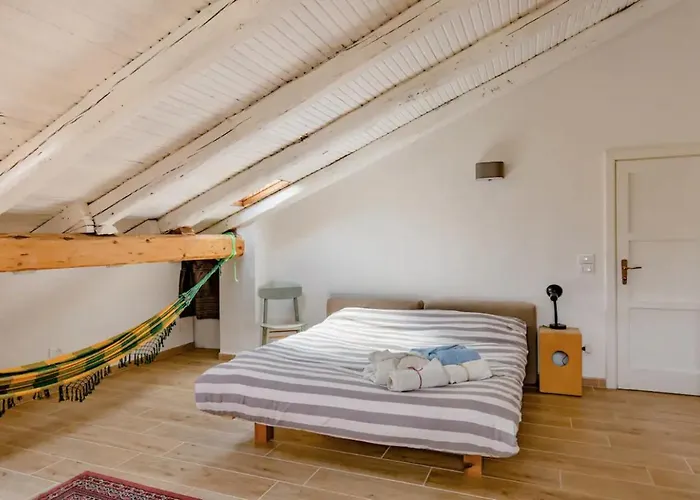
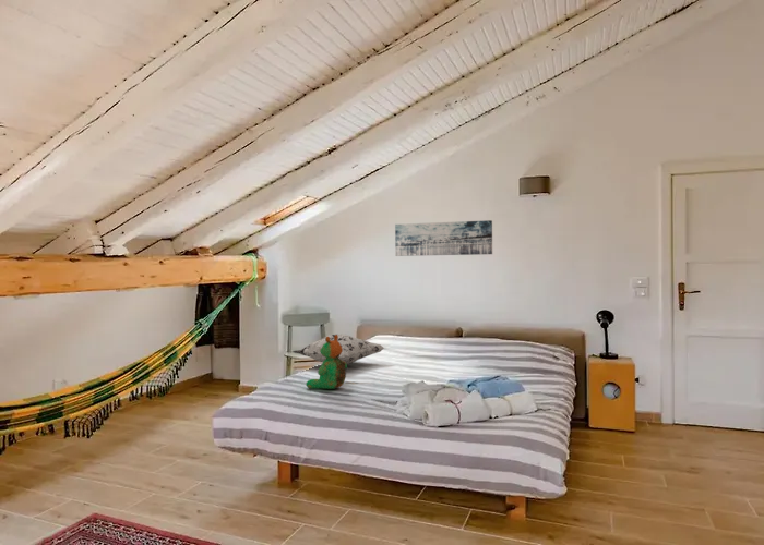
+ decorative pillow (342, 351)
+ stuffed bear (326, 361)
+ wall art (442, 239)
